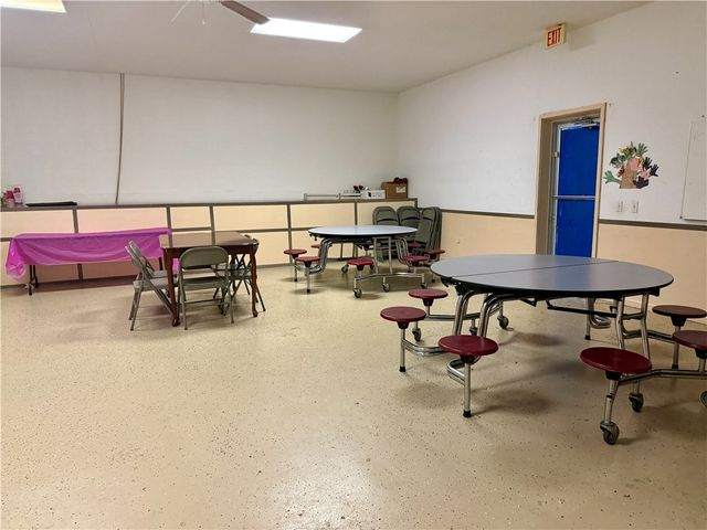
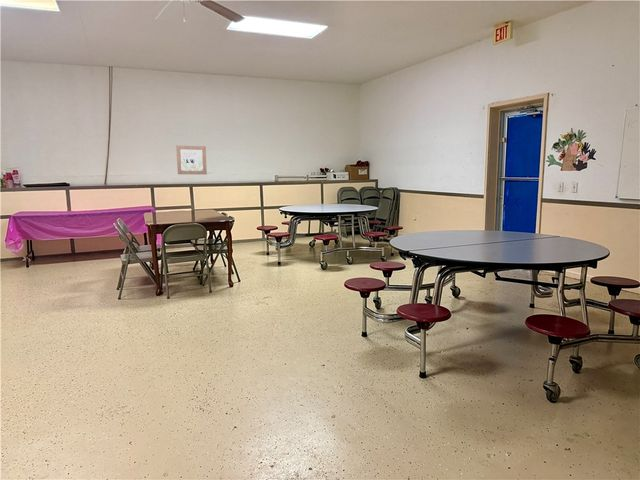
+ wall art (191, 160)
